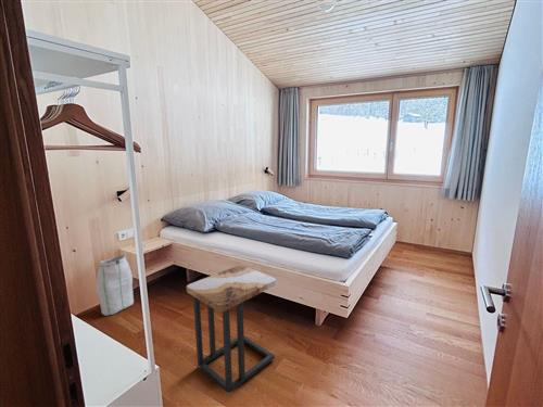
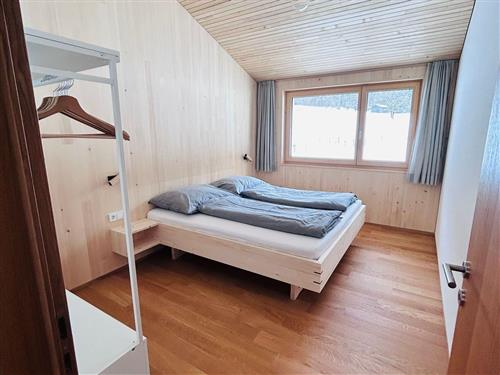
- skirt (114, 283)
- side table (237, 323)
